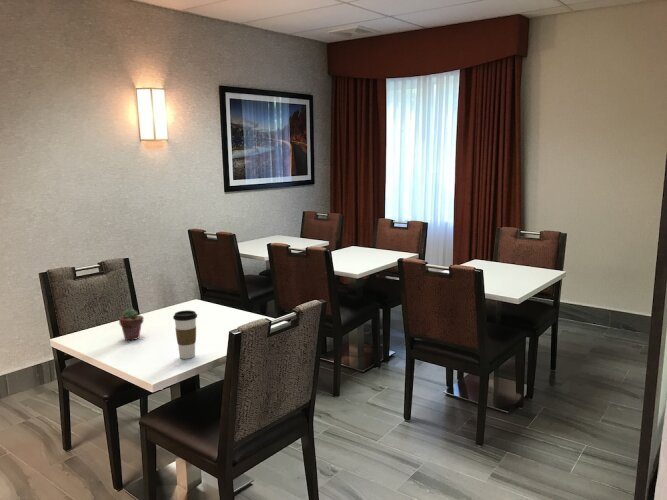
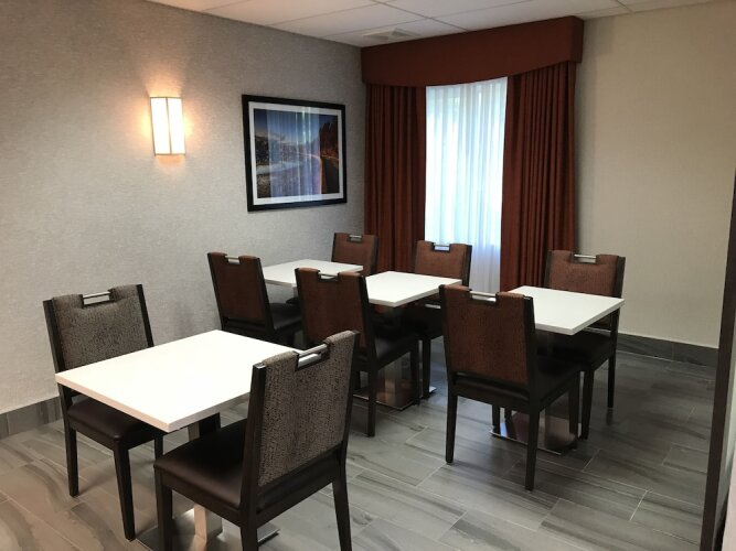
- coffee cup (186, 334)
- potted succulent (131, 323)
